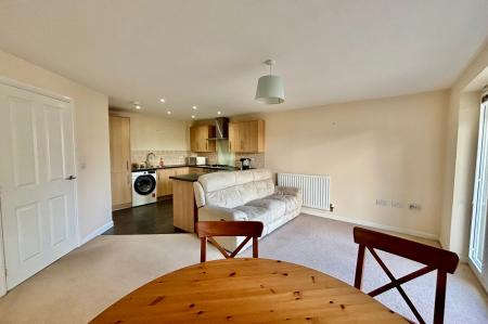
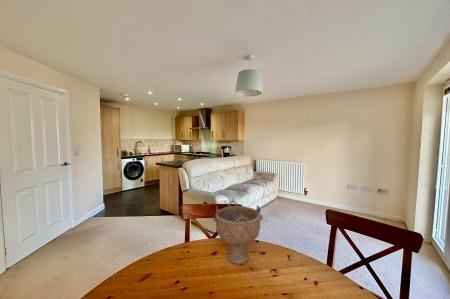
+ decorative bowl (237, 231)
